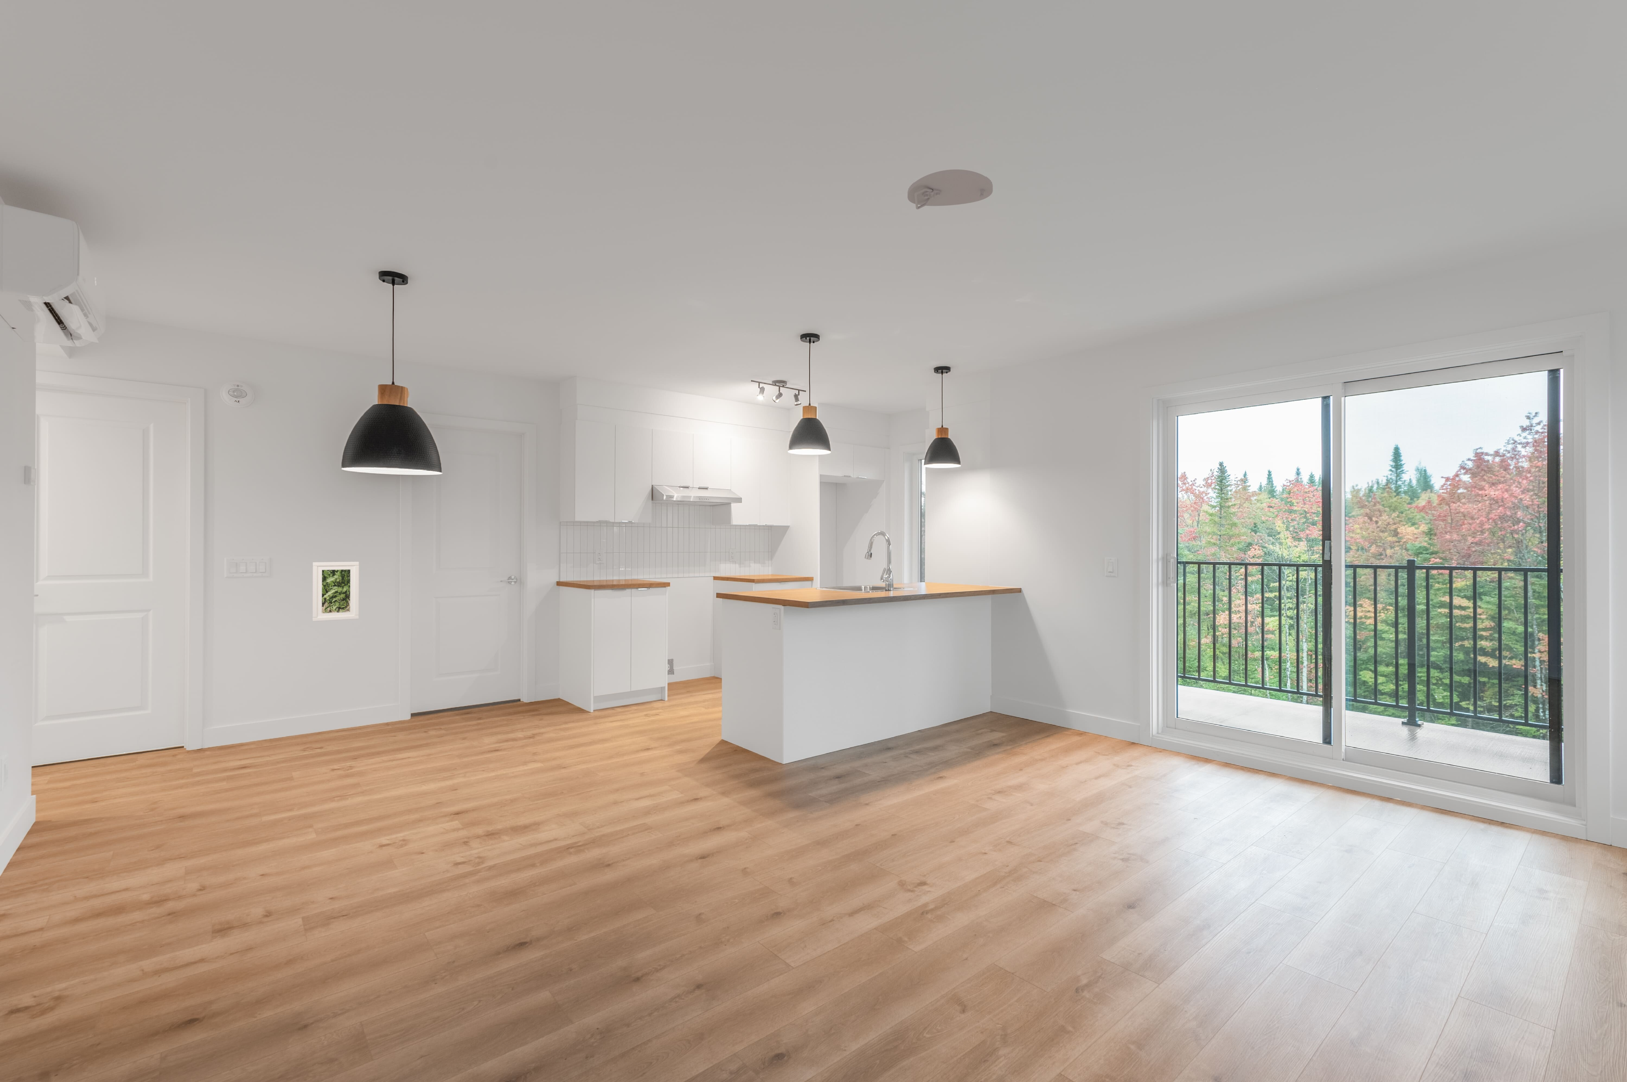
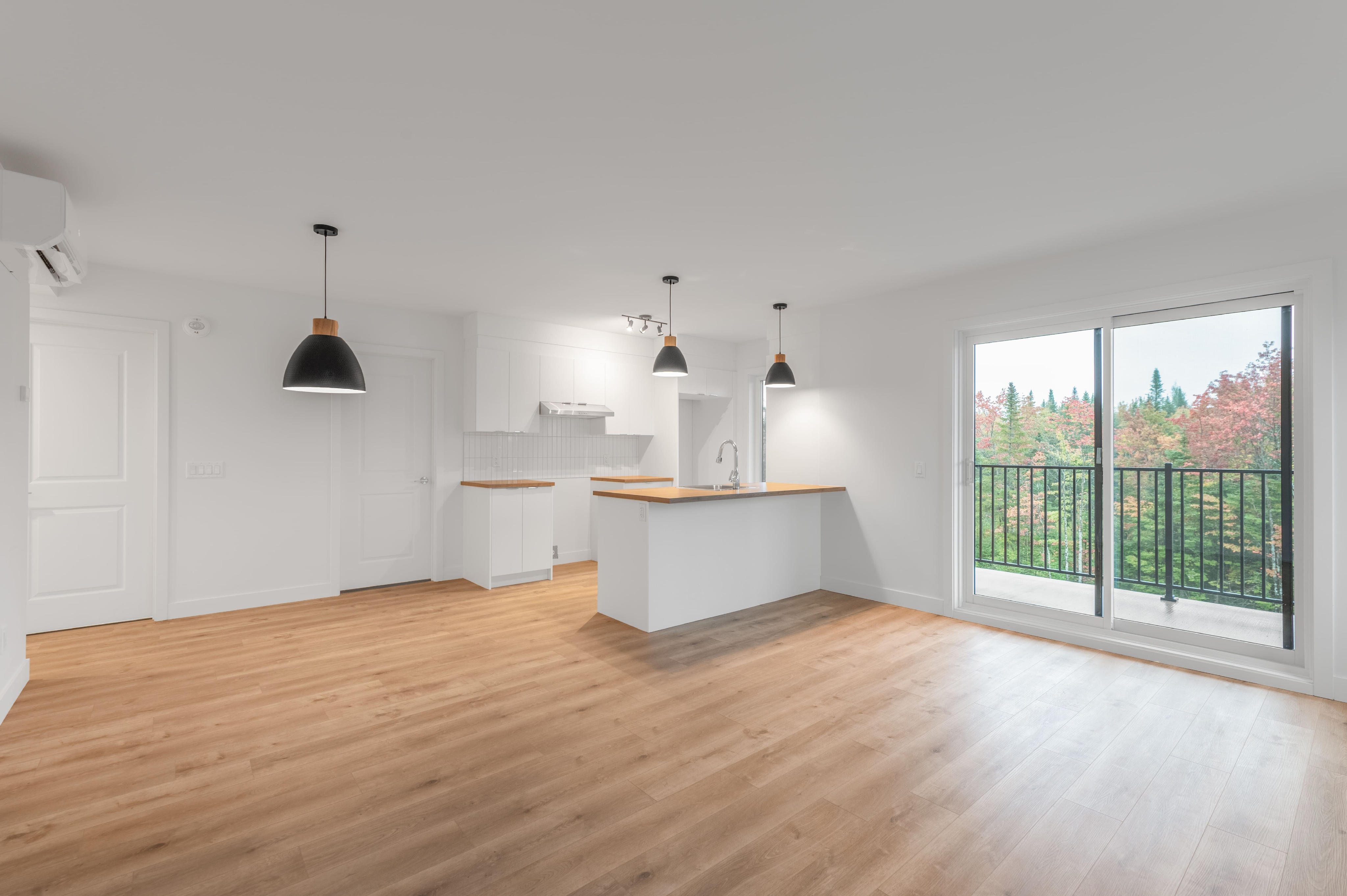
- smoke detector (949, 193)
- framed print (336, 591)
